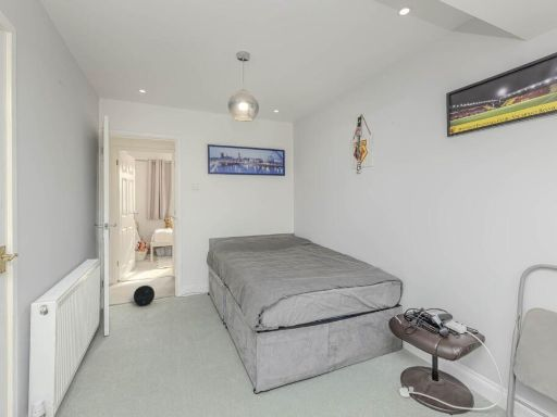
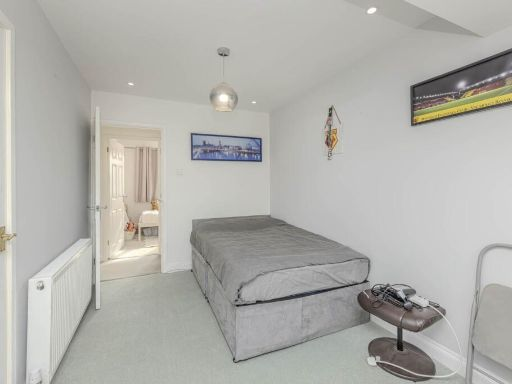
- ball (144, 294)
